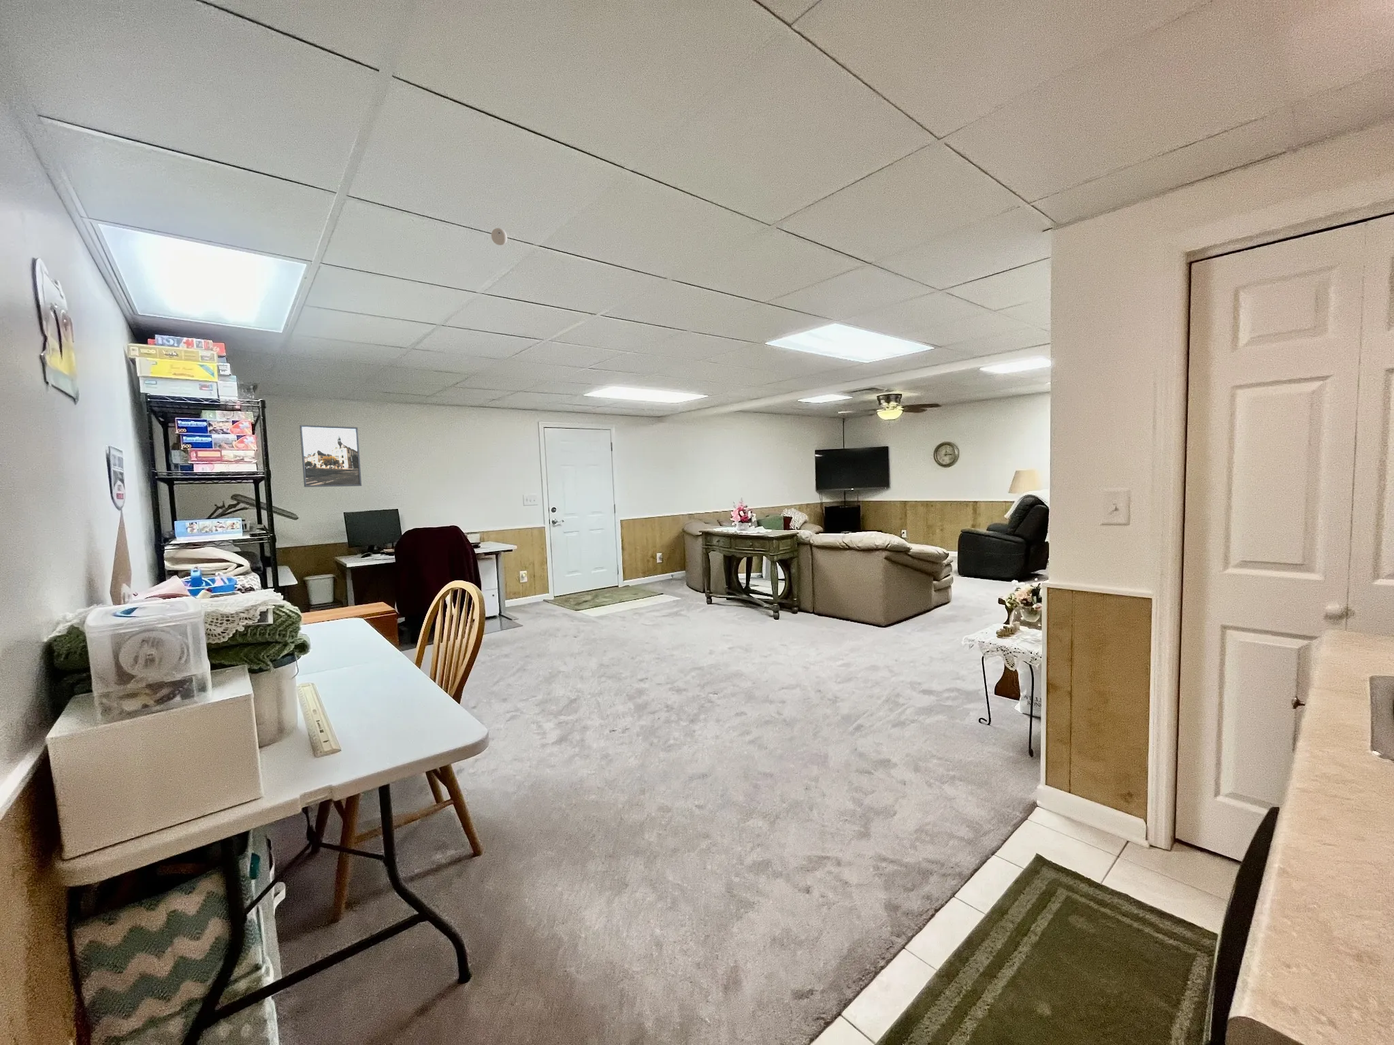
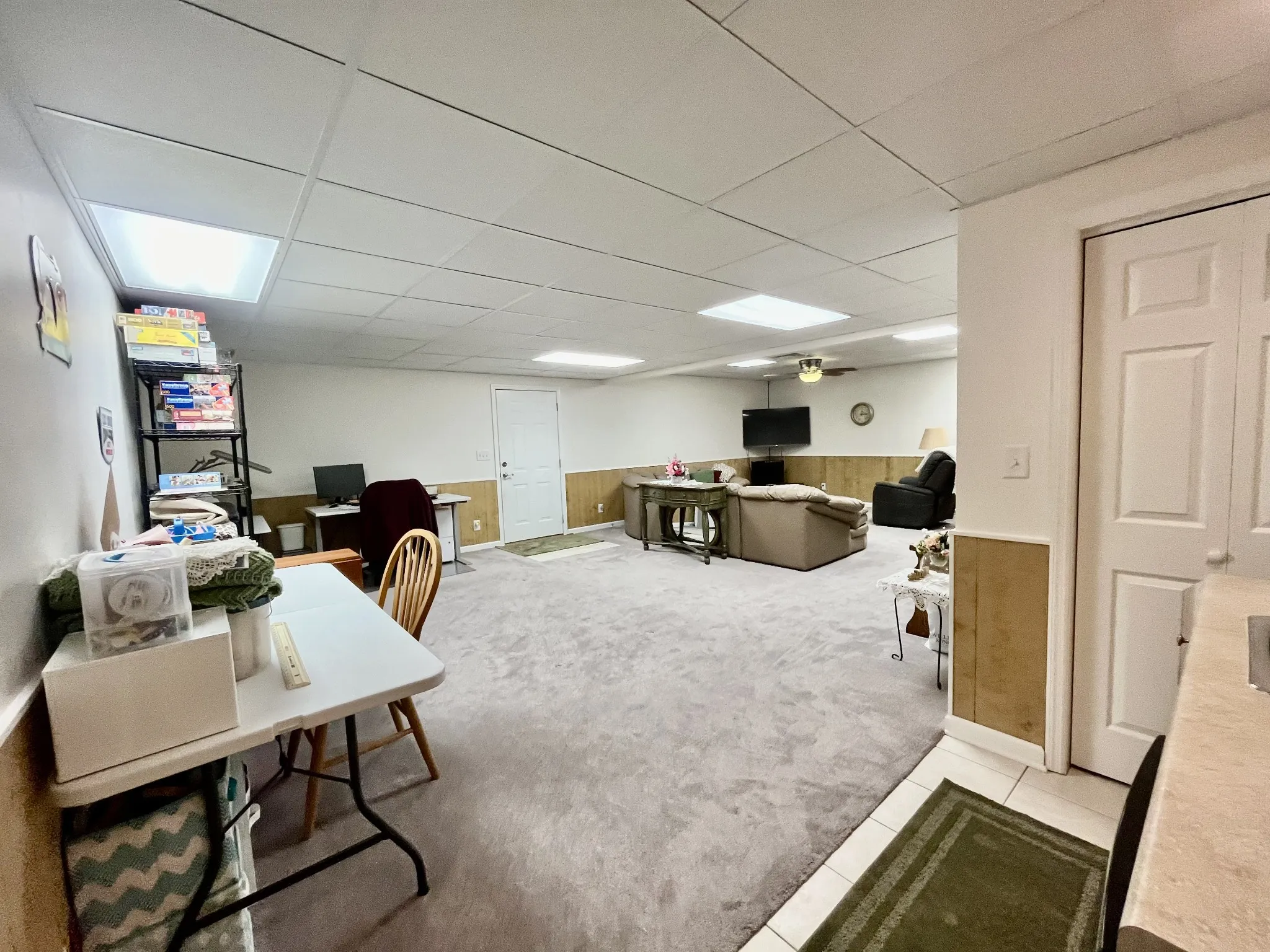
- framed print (331, 456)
- eyeball (499, 237)
